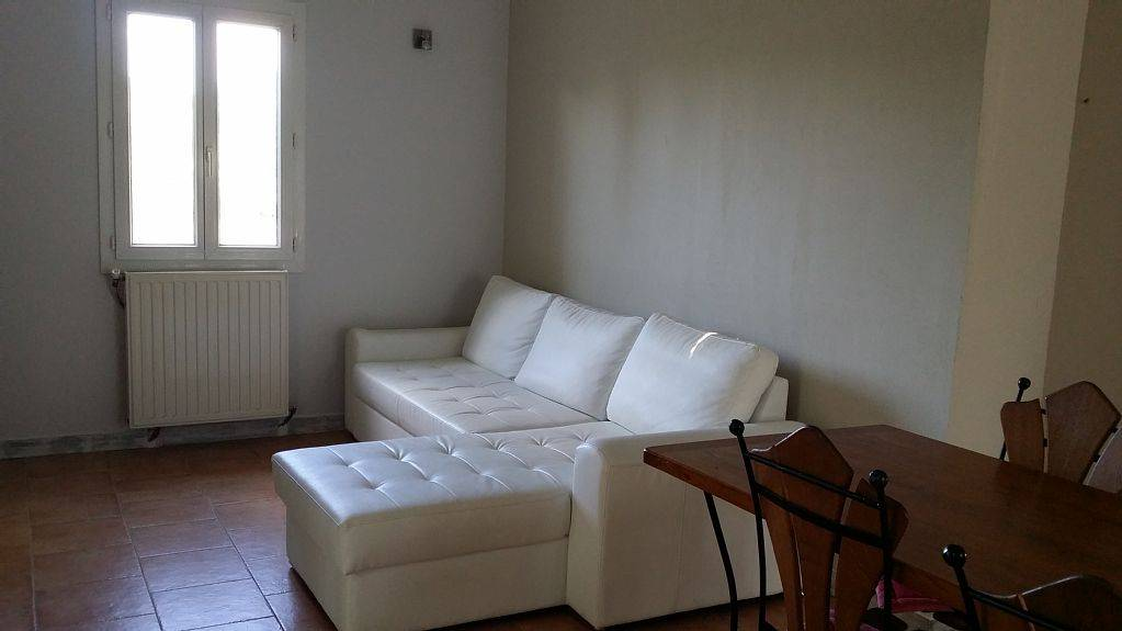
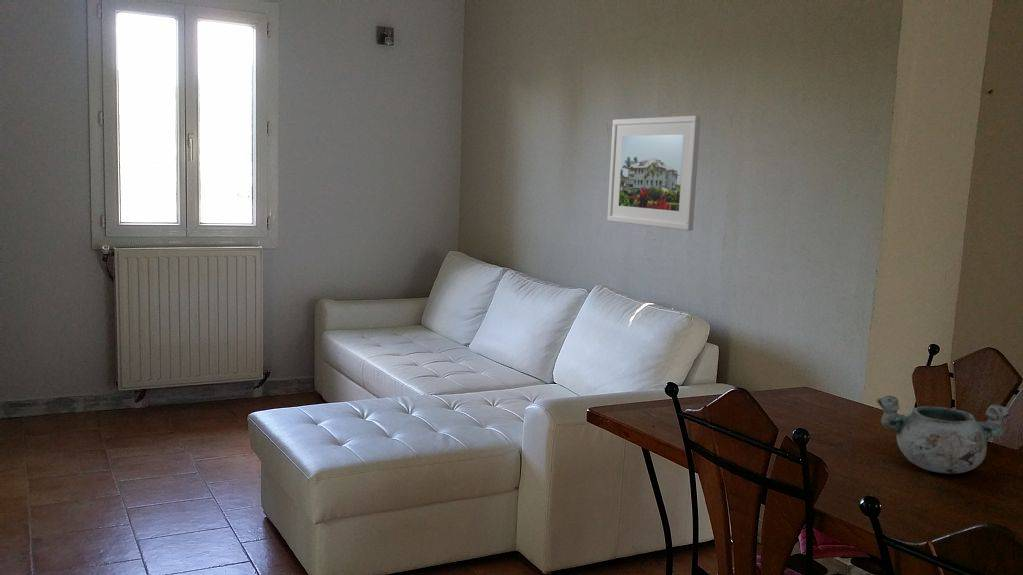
+ decorative bowl (939, 433)
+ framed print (650, 172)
